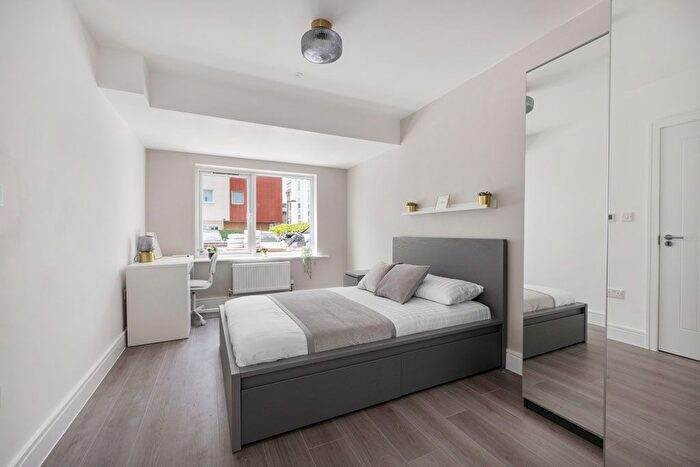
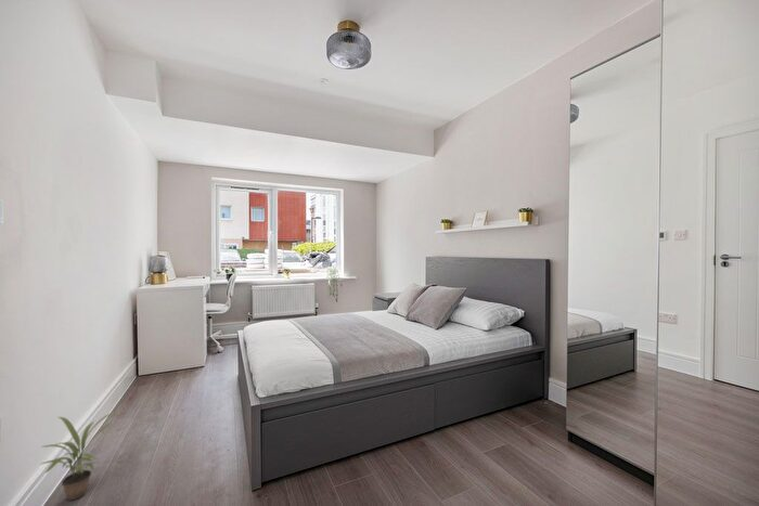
+ potted plant (81, 455)
